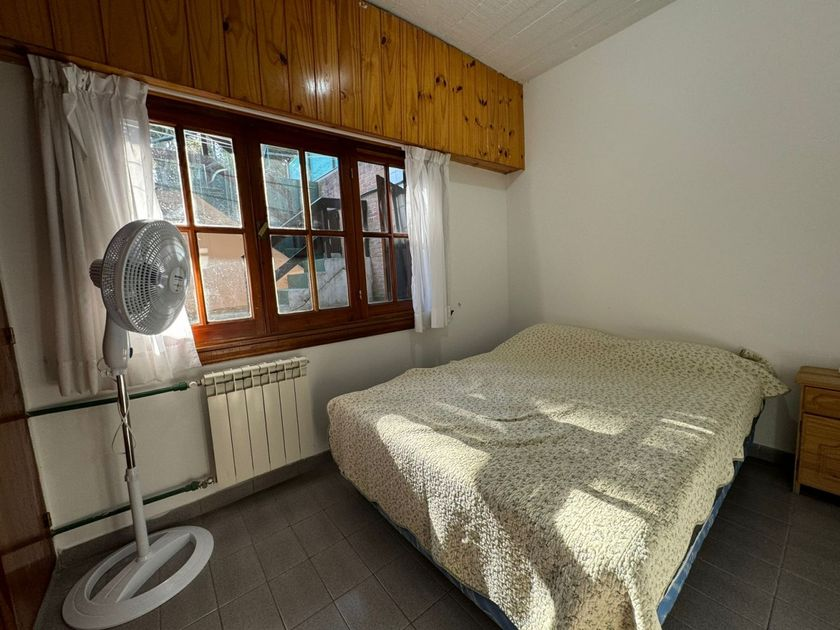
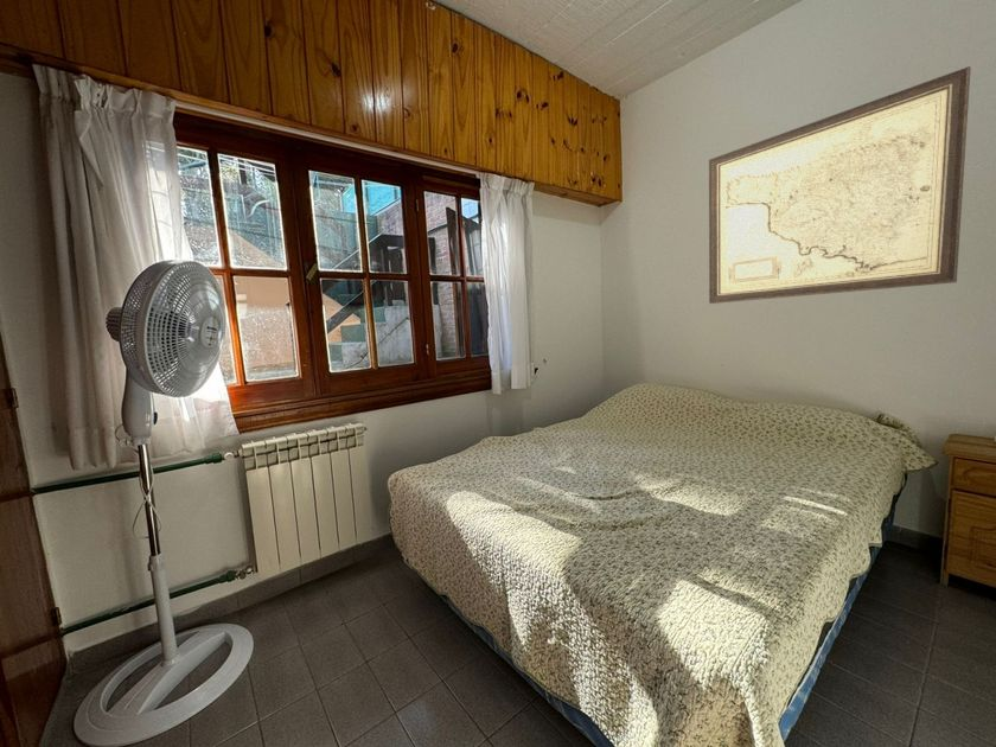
+ wall art (811, 210)
